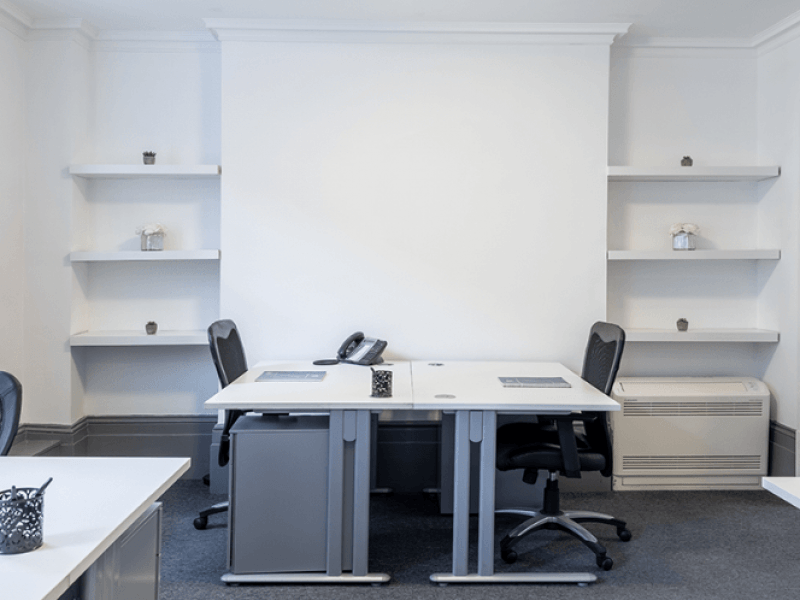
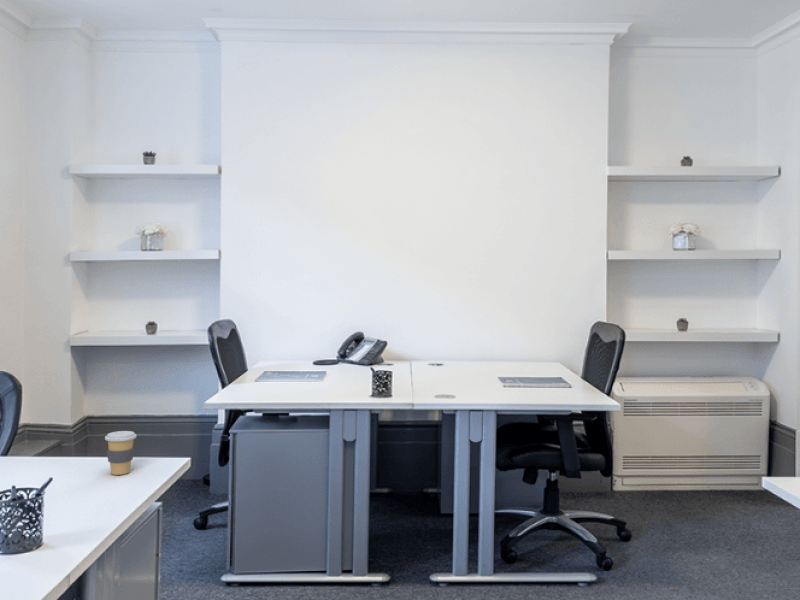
+ coffee cup (120, 453)
